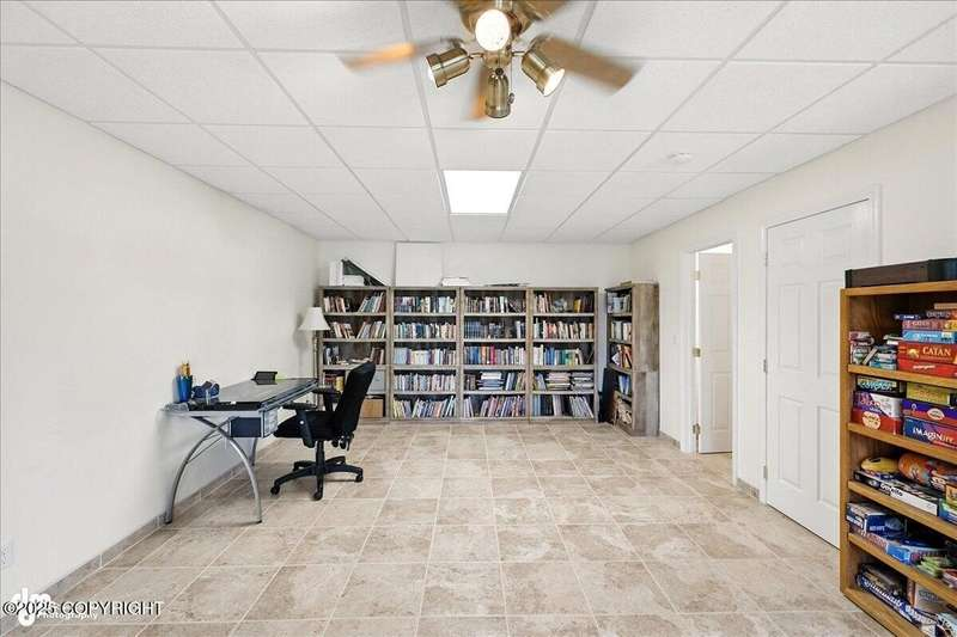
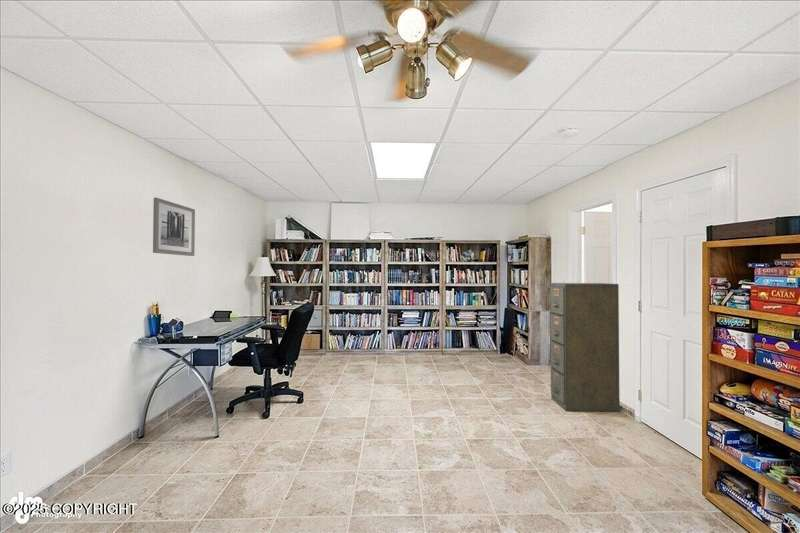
+ wall art (175, 229)
+ filing cabinet (581, 343)
